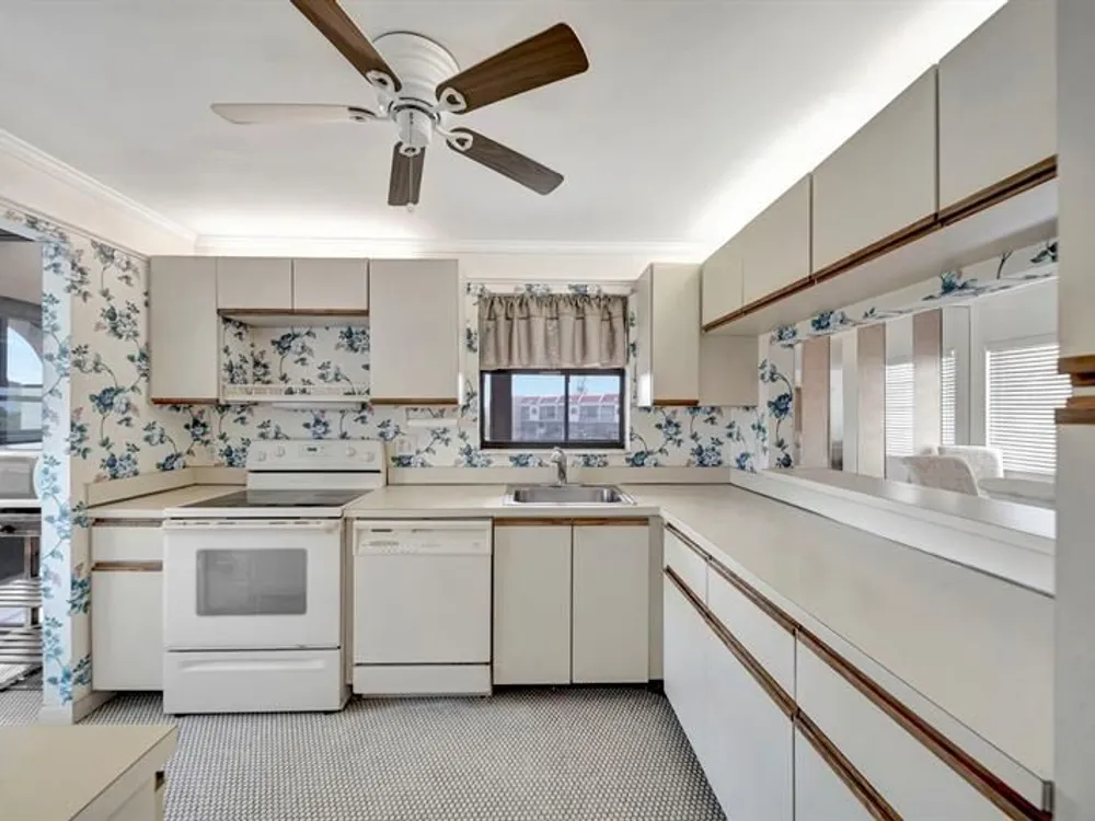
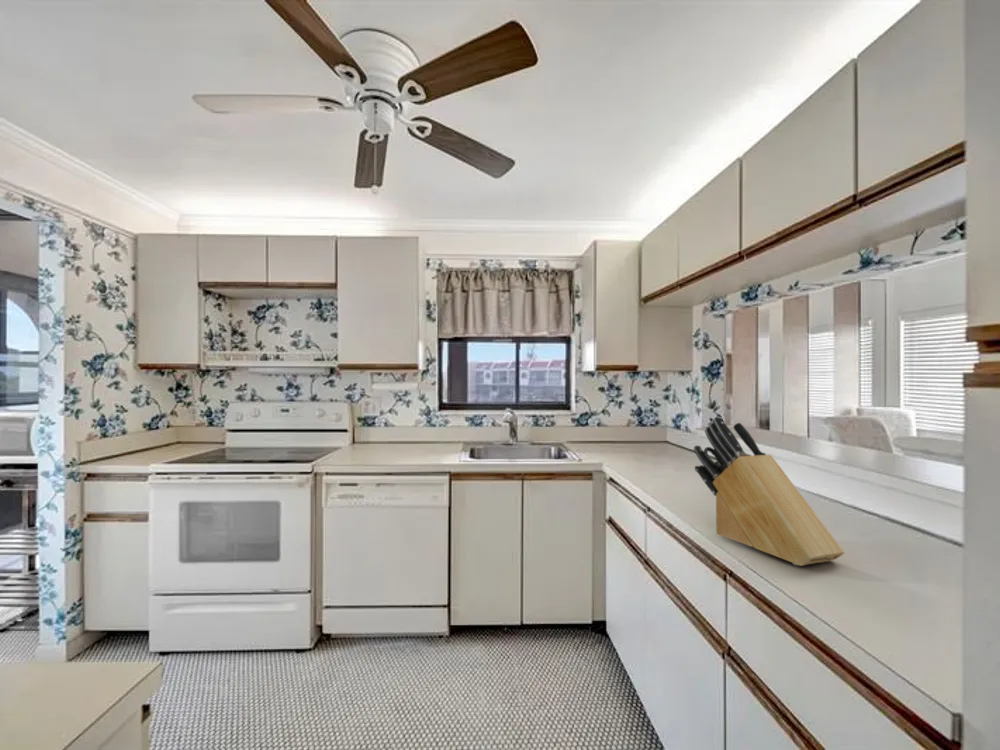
+ knife block (758, 481)
